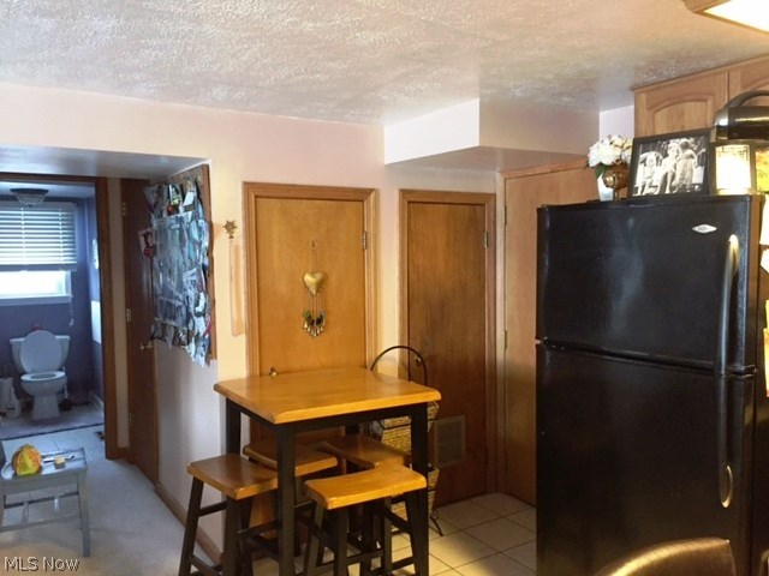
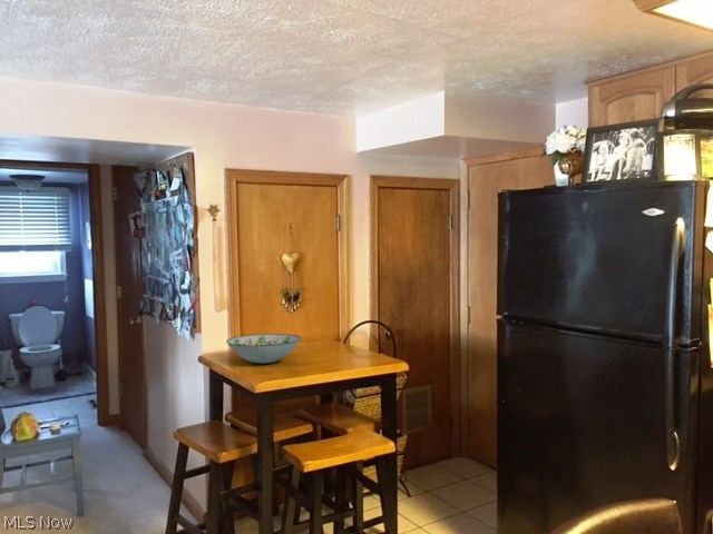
+ decorative bowl (264, 350)
